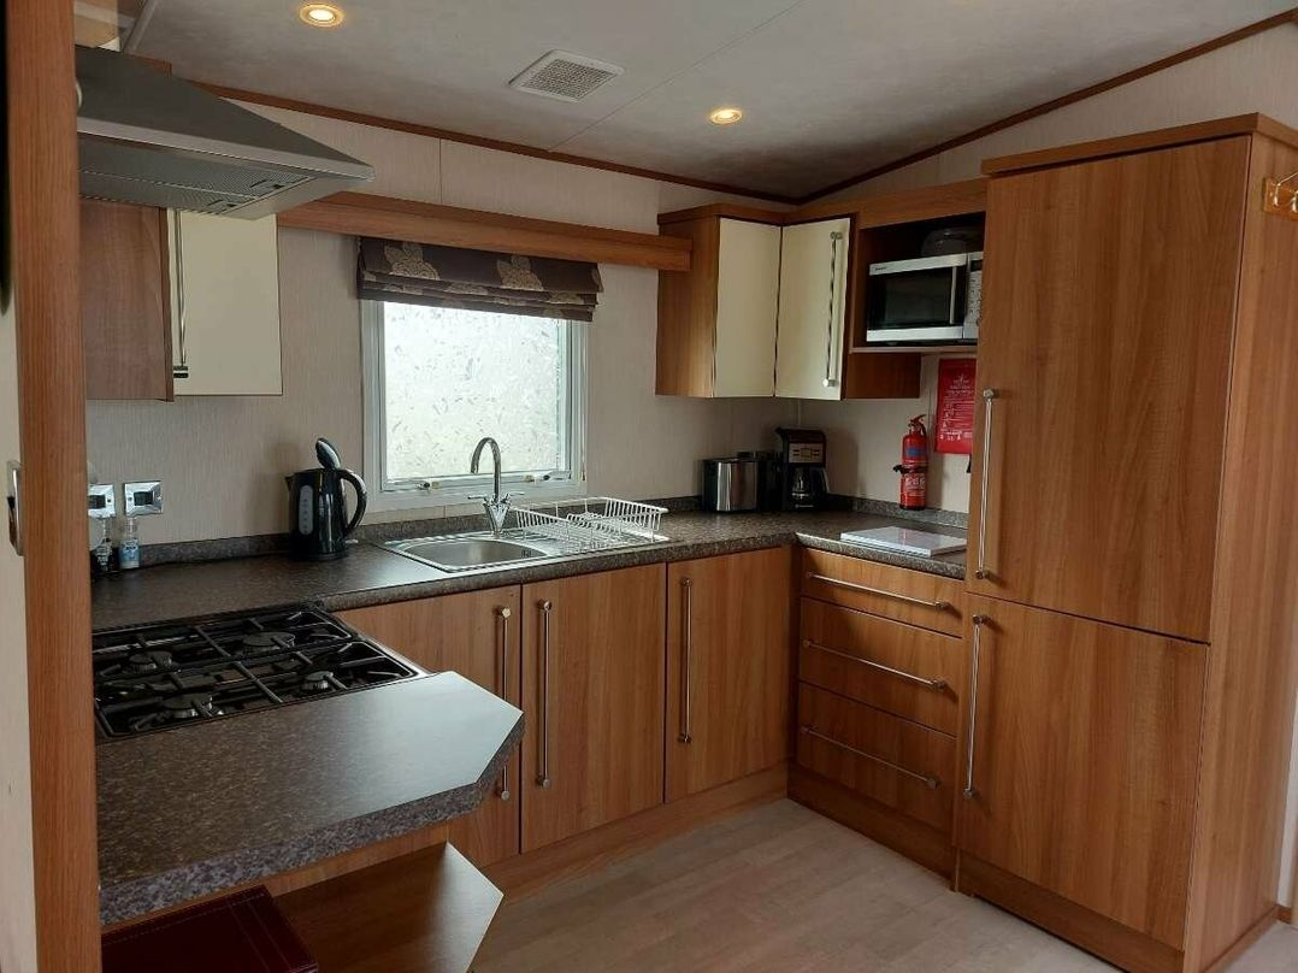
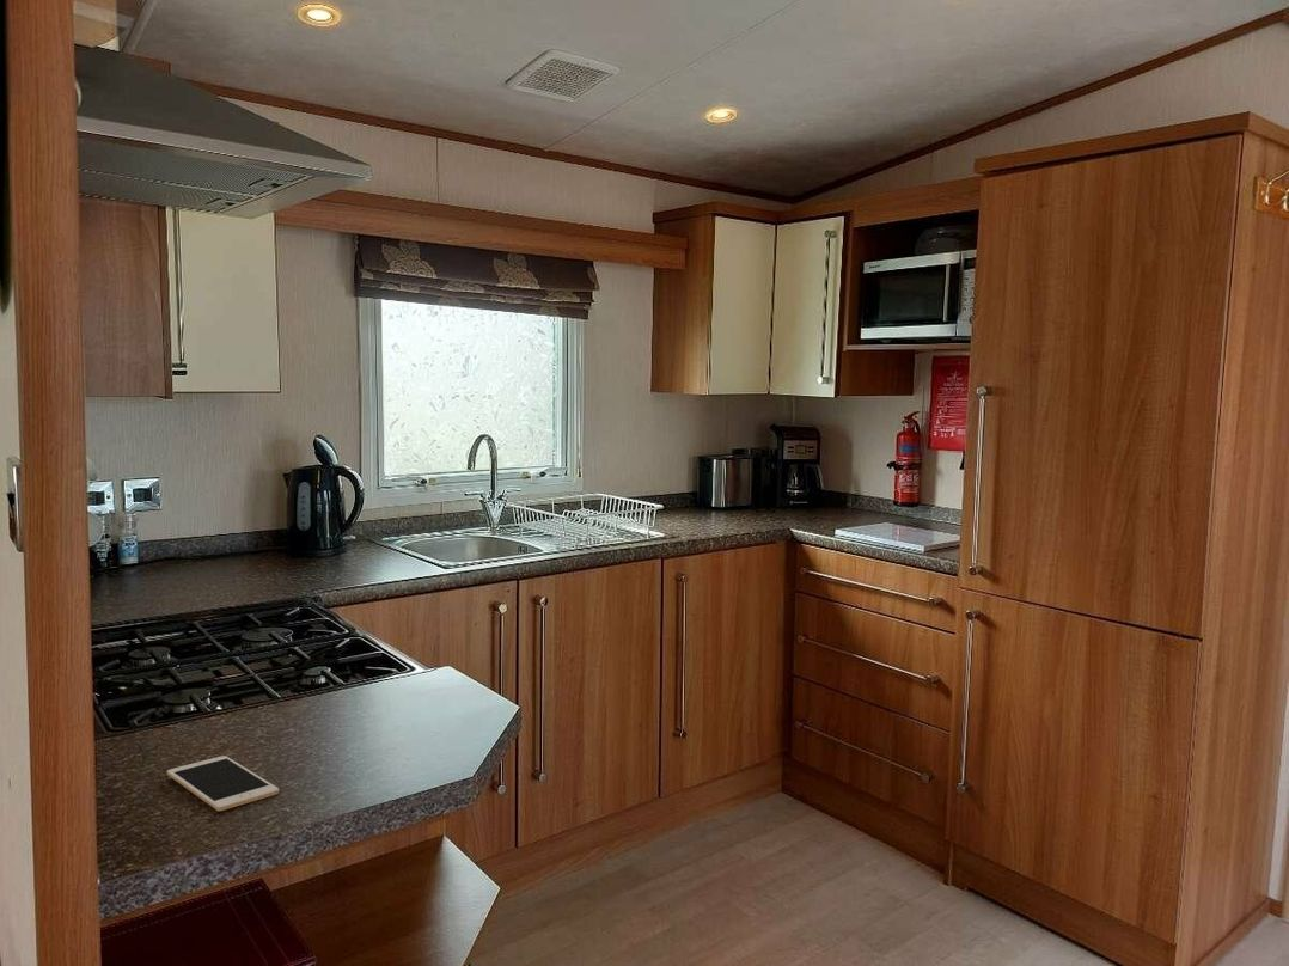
+ cell phone (221, 781)
